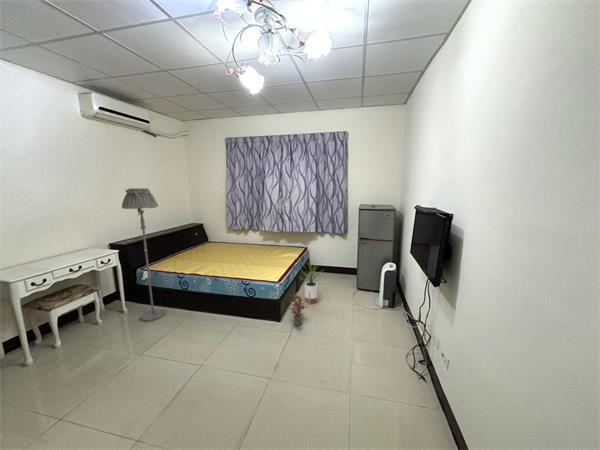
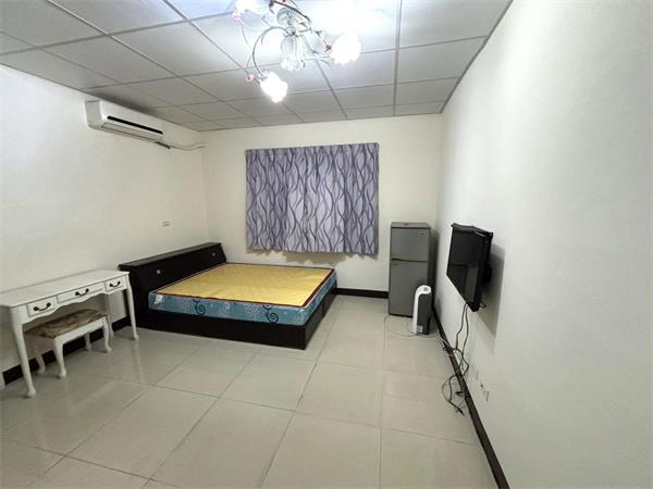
- house plant (310, 278)
- floor lamp (146, 254)
- potted plant (297, 306)
